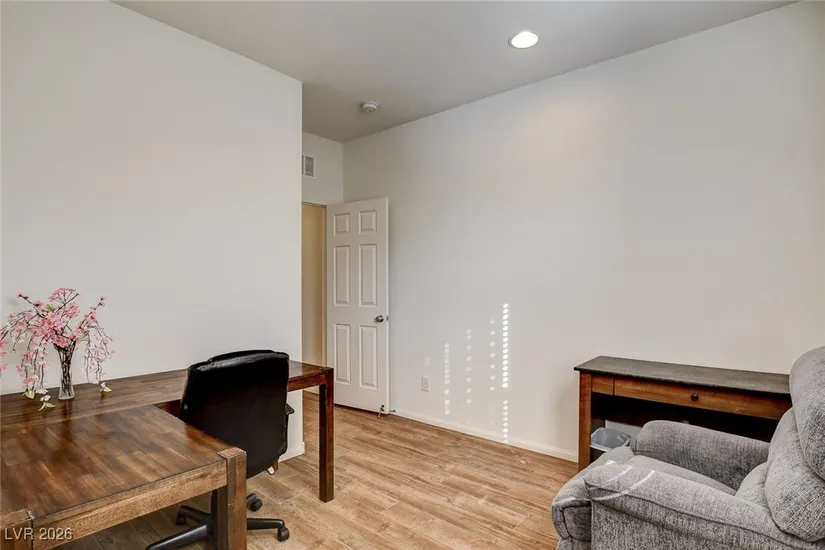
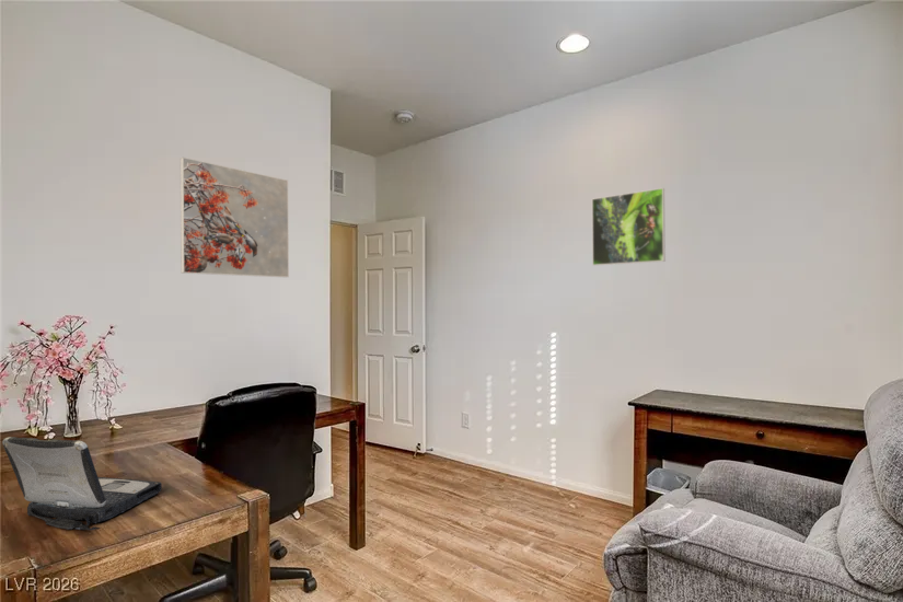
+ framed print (239, 222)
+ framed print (626, 228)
+ laptop (88, 467)
